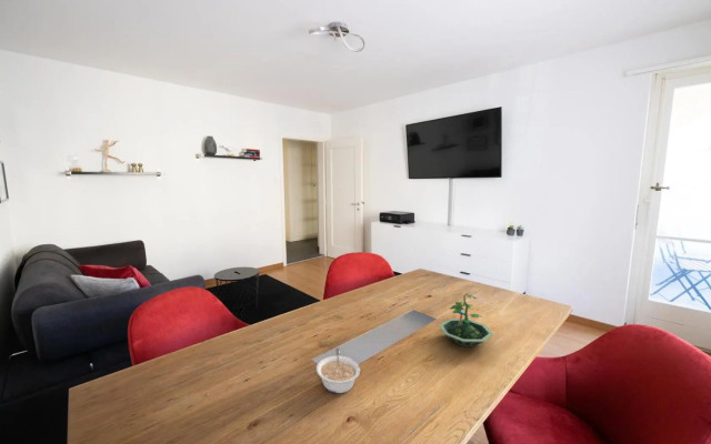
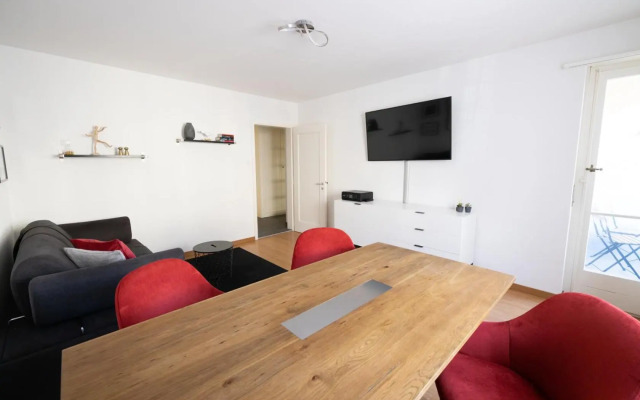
- legume (337, 373)
- terrarium (465, 302)
